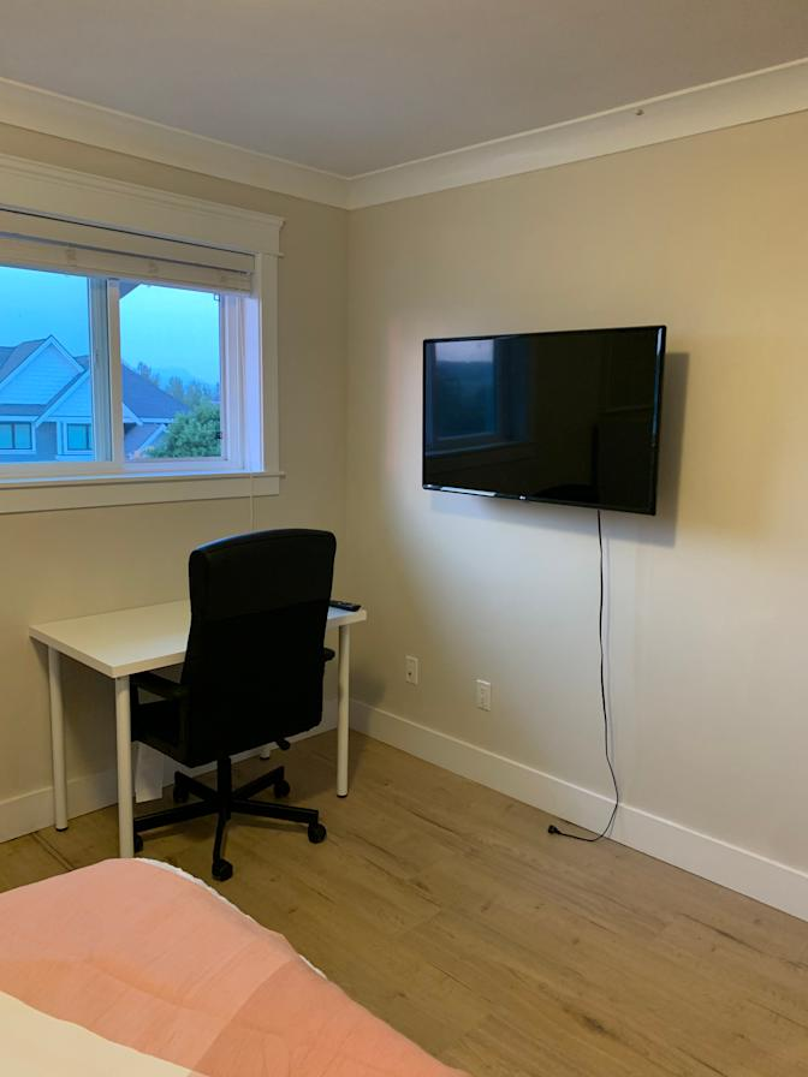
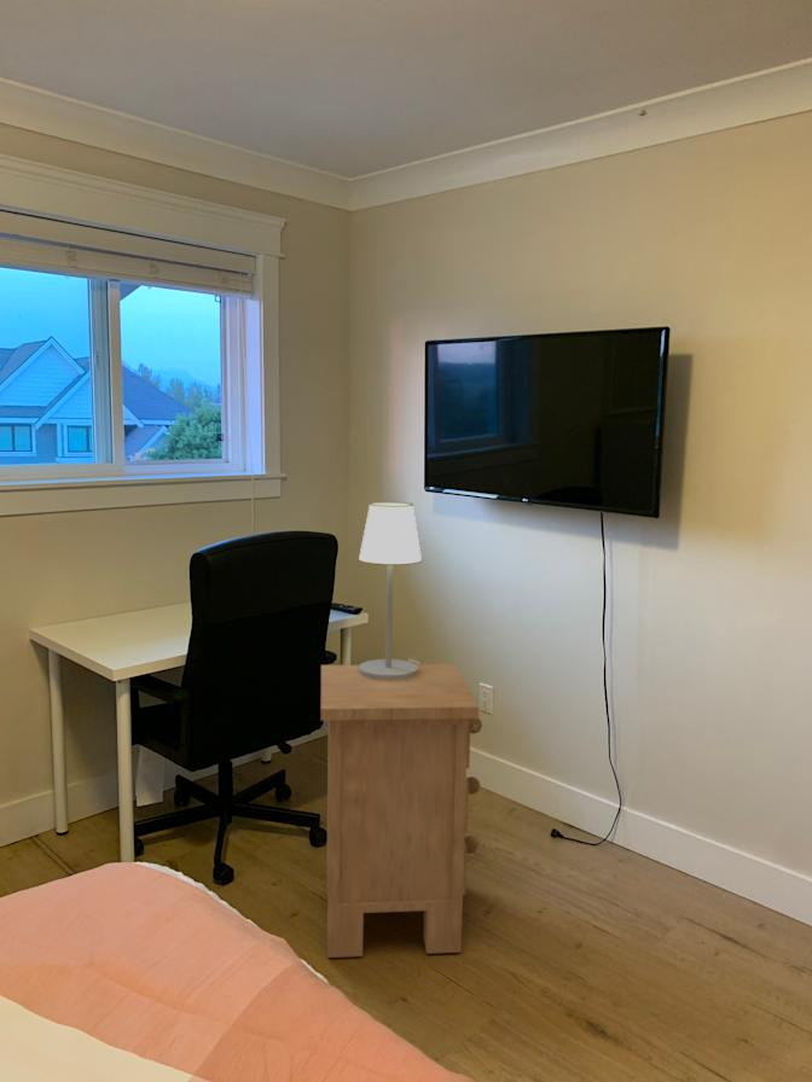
+ nightstand (400, 802)
+ table lamp (389, 588)
